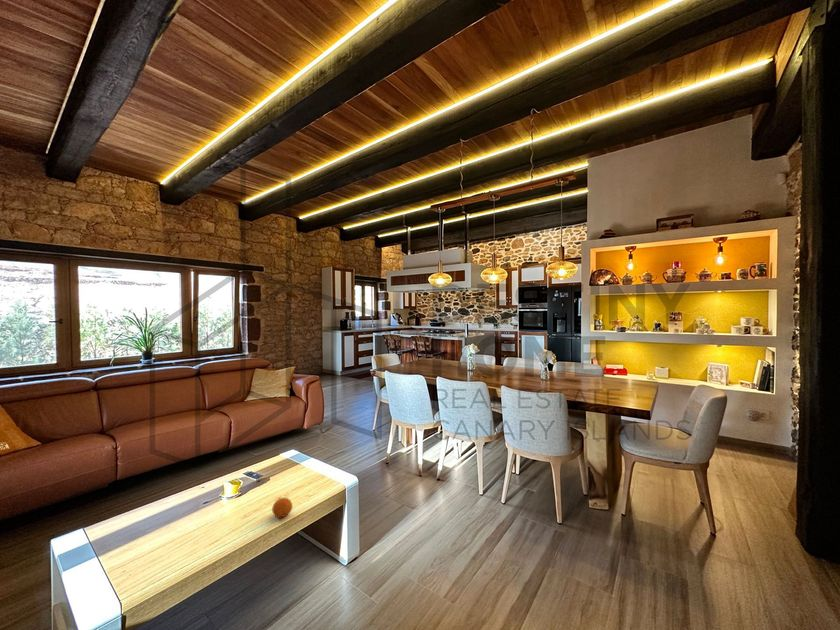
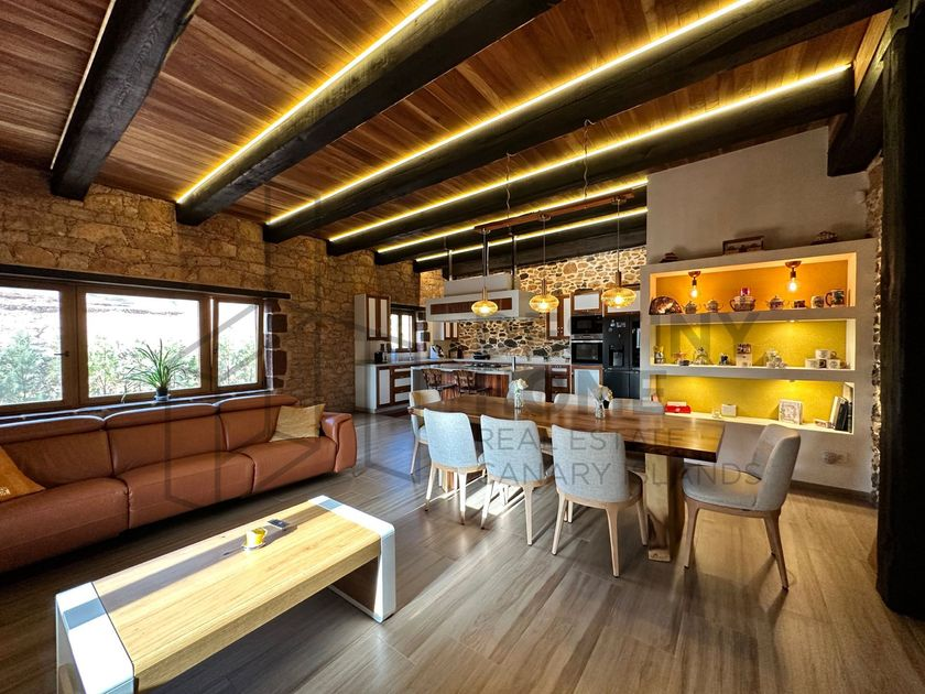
- fruit (282, 507)
